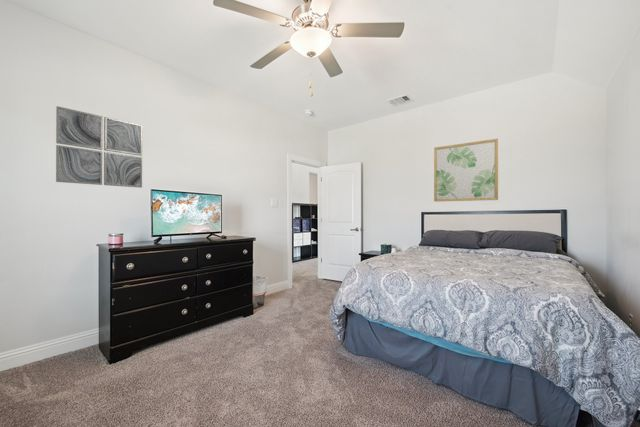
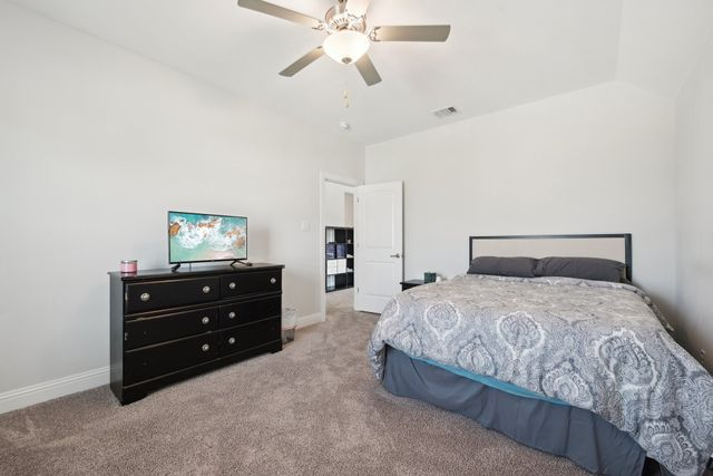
- wall art (101, 151)
- wall art (464, 172)
